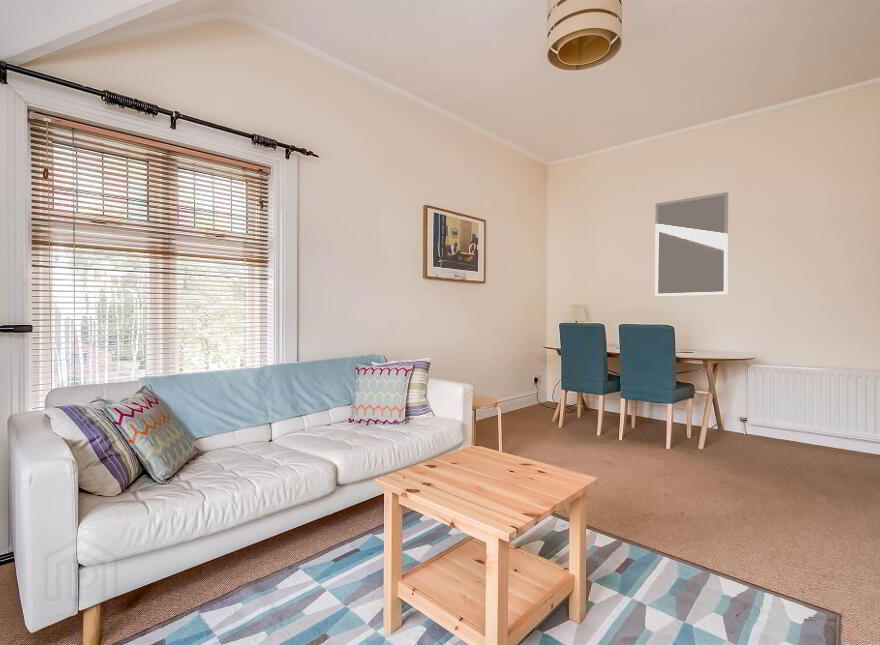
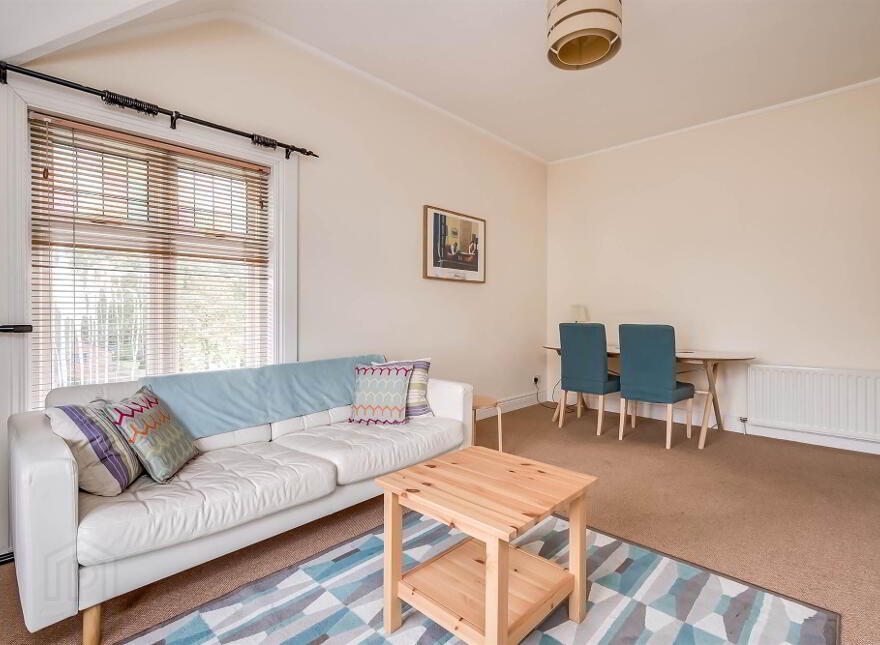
- home mirror (689, 247)
